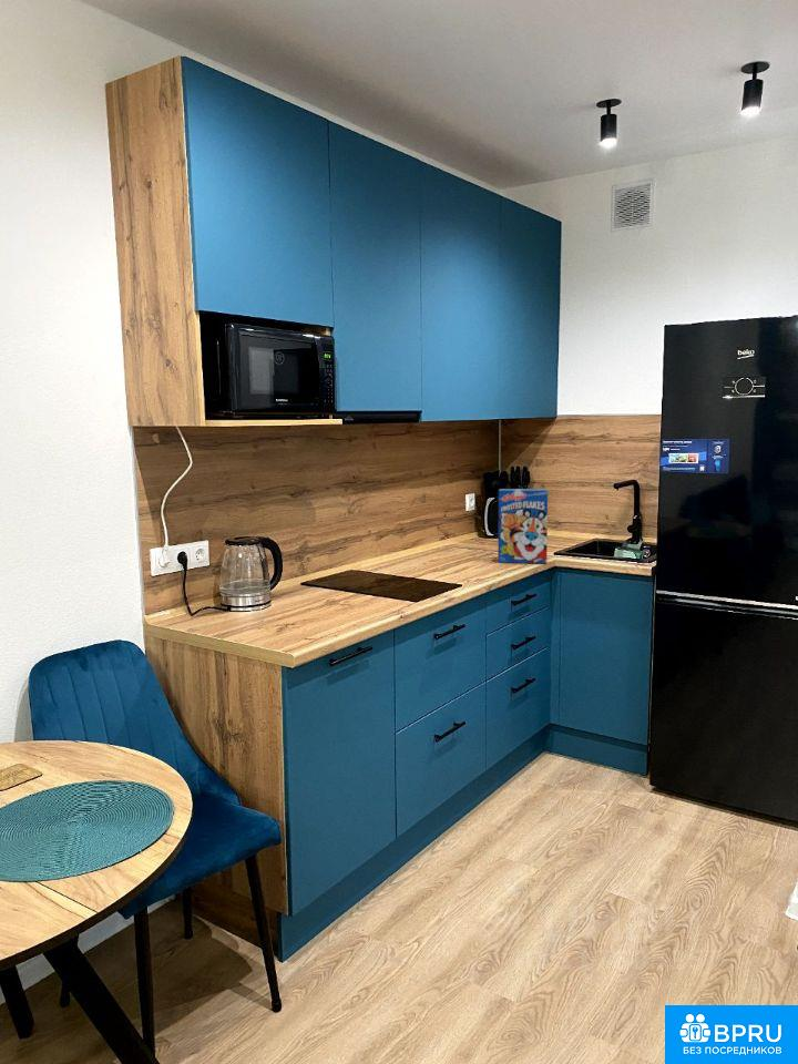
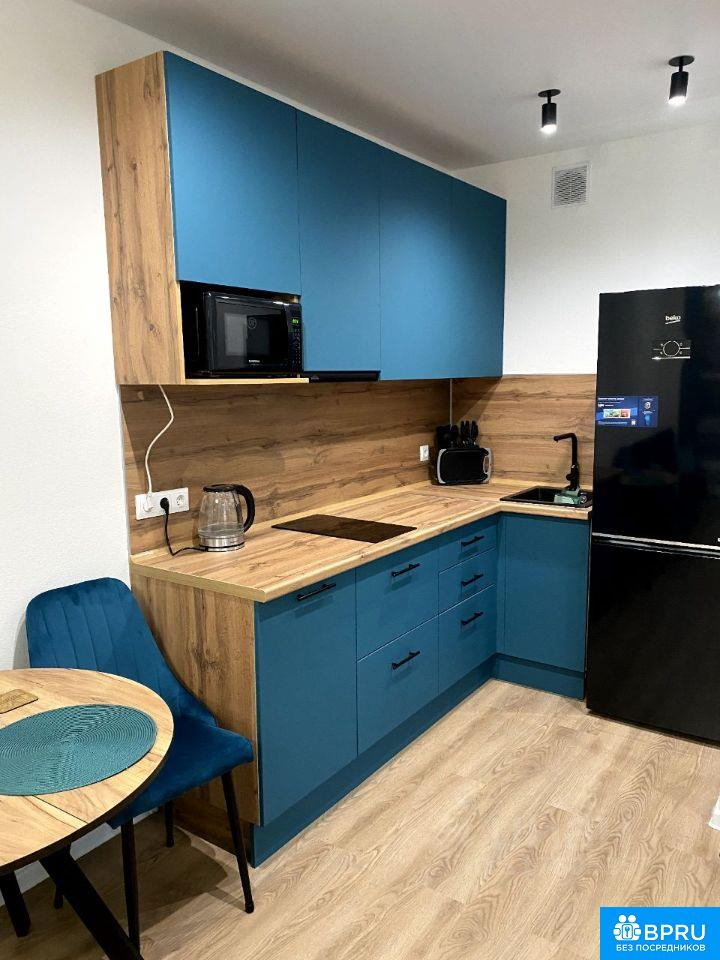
- cereal box (522, 525)
